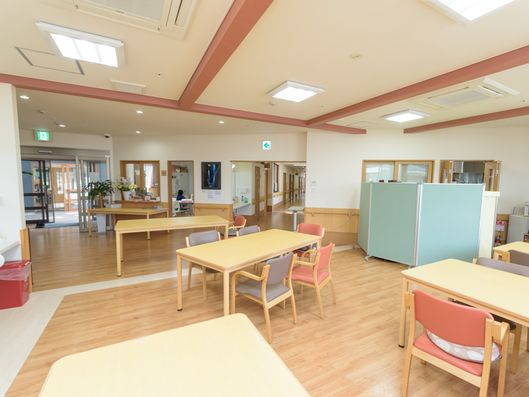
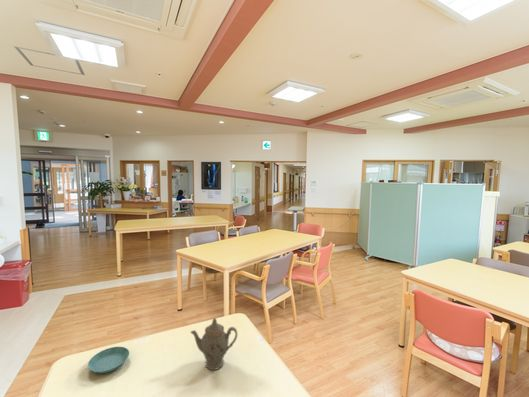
+ chinaware (214, 340)
+ saucer (109, 361)
